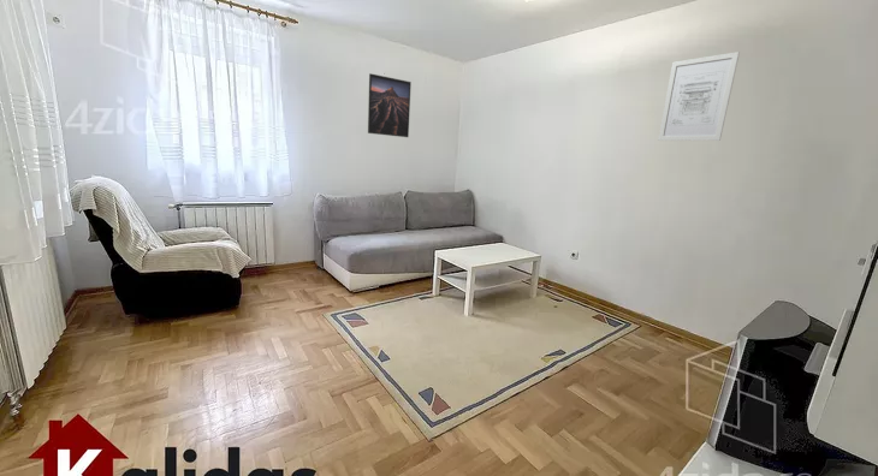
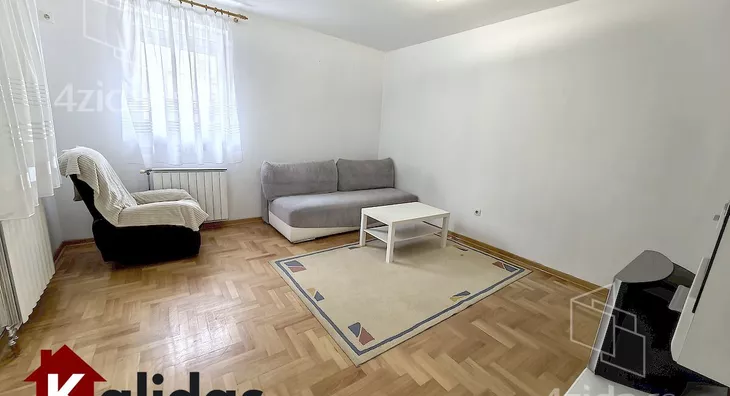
- wall art (695, 100)
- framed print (390, 107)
